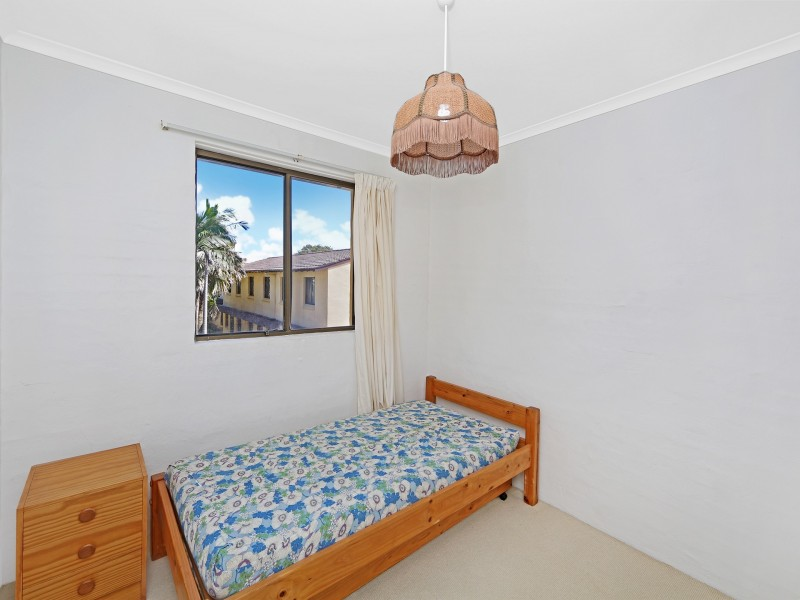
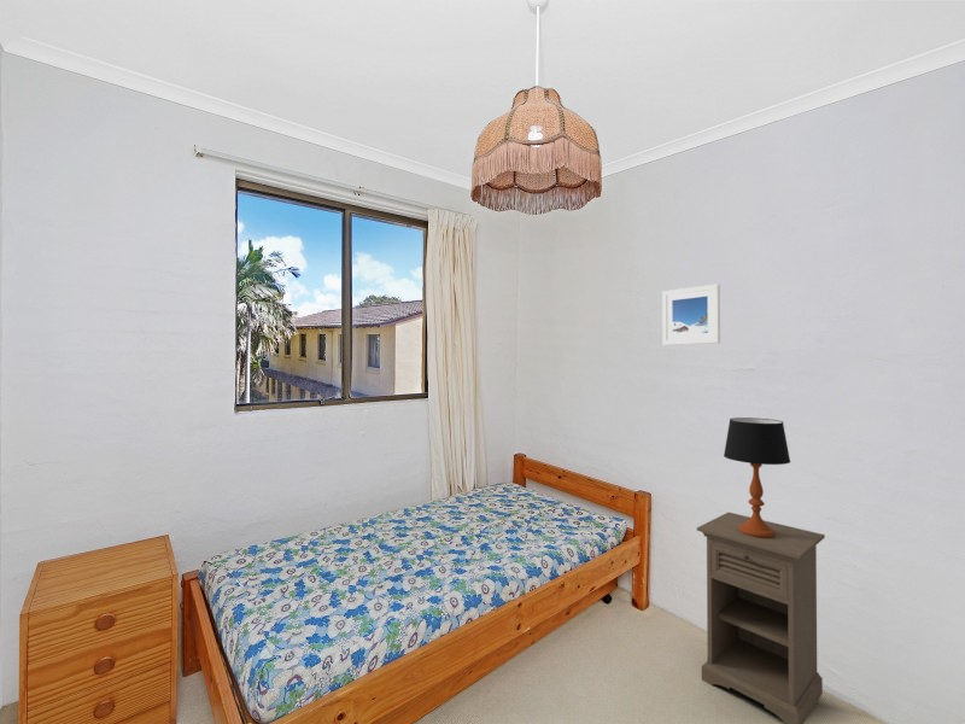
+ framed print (689, 315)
+ nightstand (759, 608)
+ table lamp (755, 475)
